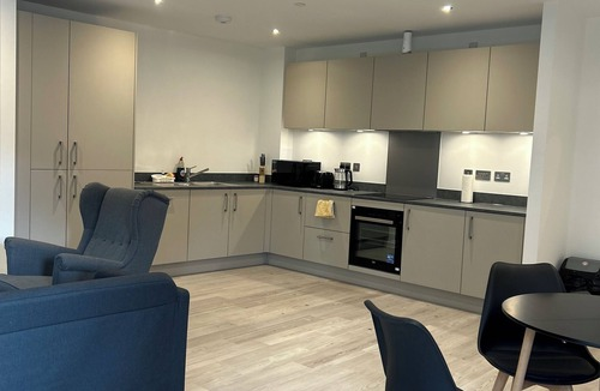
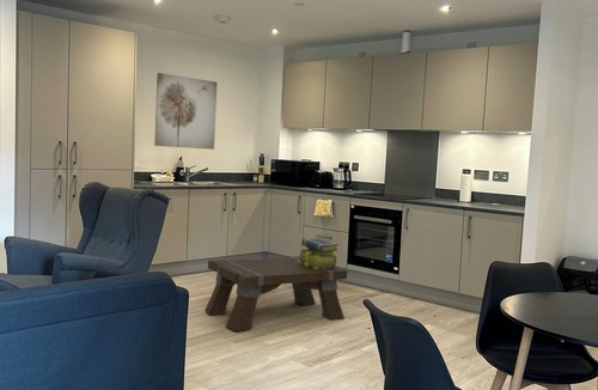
+ coffee table (274, 288)
+ wall art (187, 112)
+ stack of books (318, 251)
